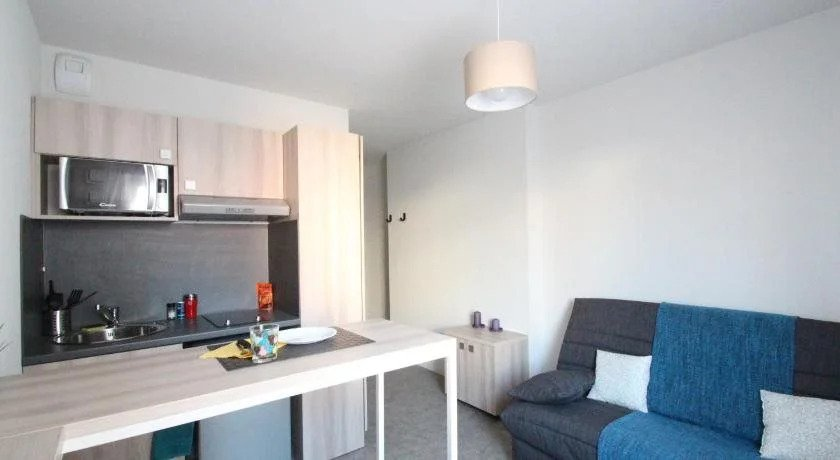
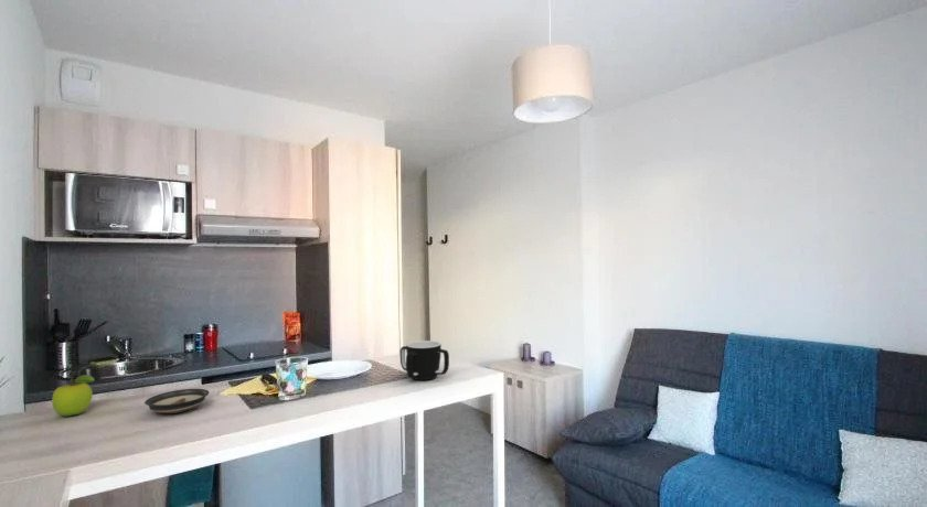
+ mug (424, 360)
+ saucer (178, 402)
+ fruit (75, 395)
